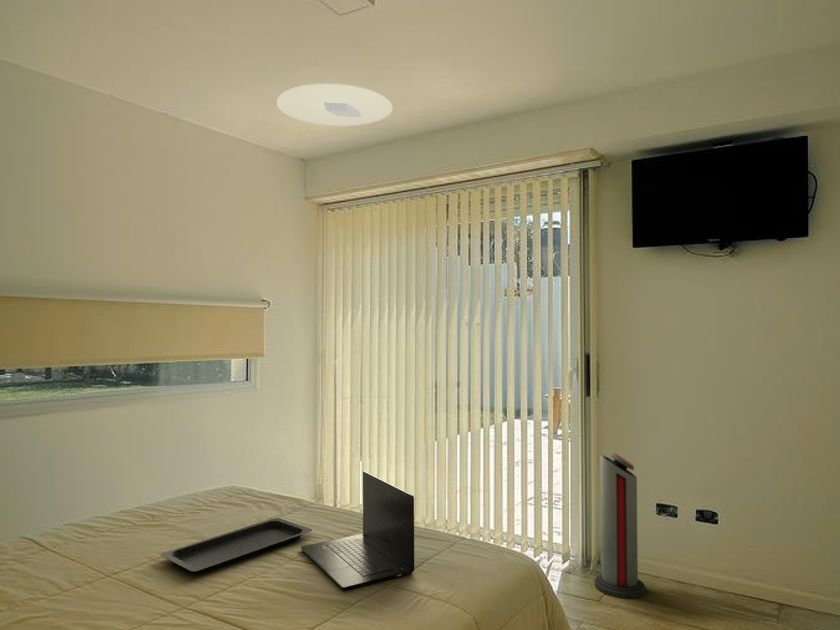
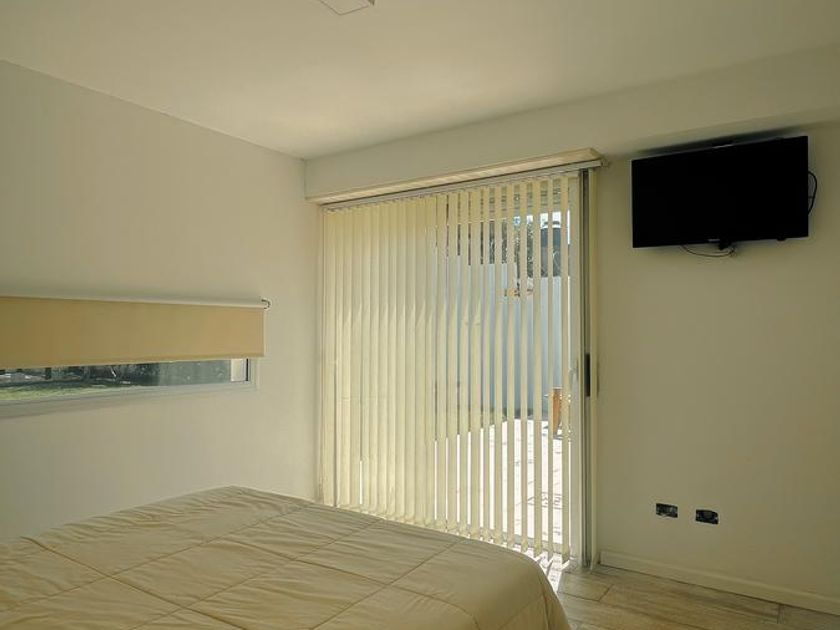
- laptop (363, 524)
- serving tray (240, 544)
- air purifier (618, 520)
- ceiling light (335, 101)
